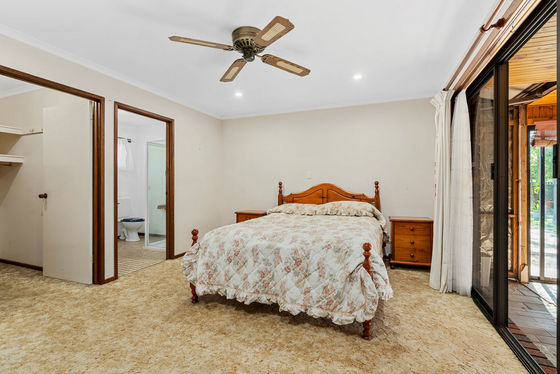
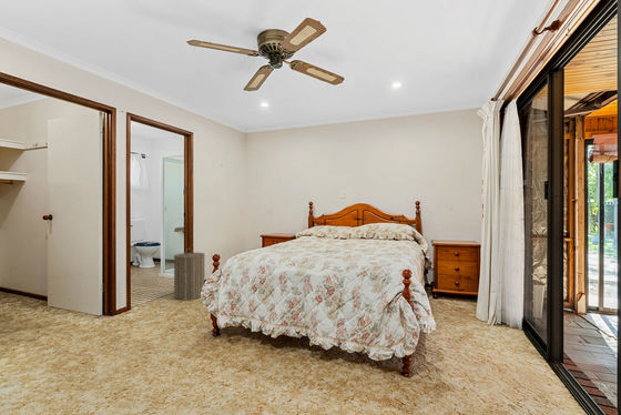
+ laundry hamper (190, 272)
